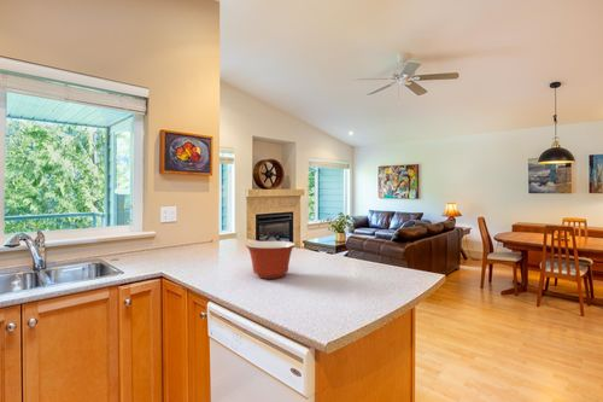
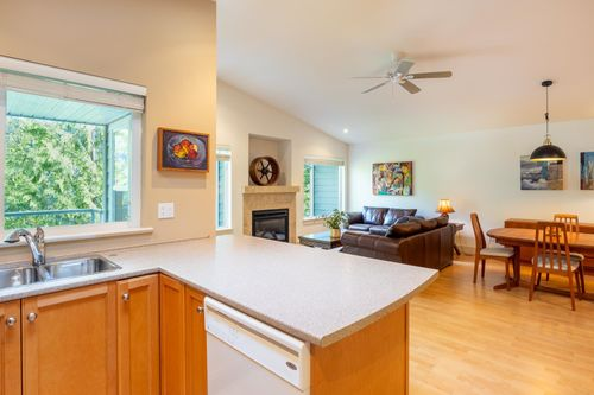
- mixing bowl (270, 260)
